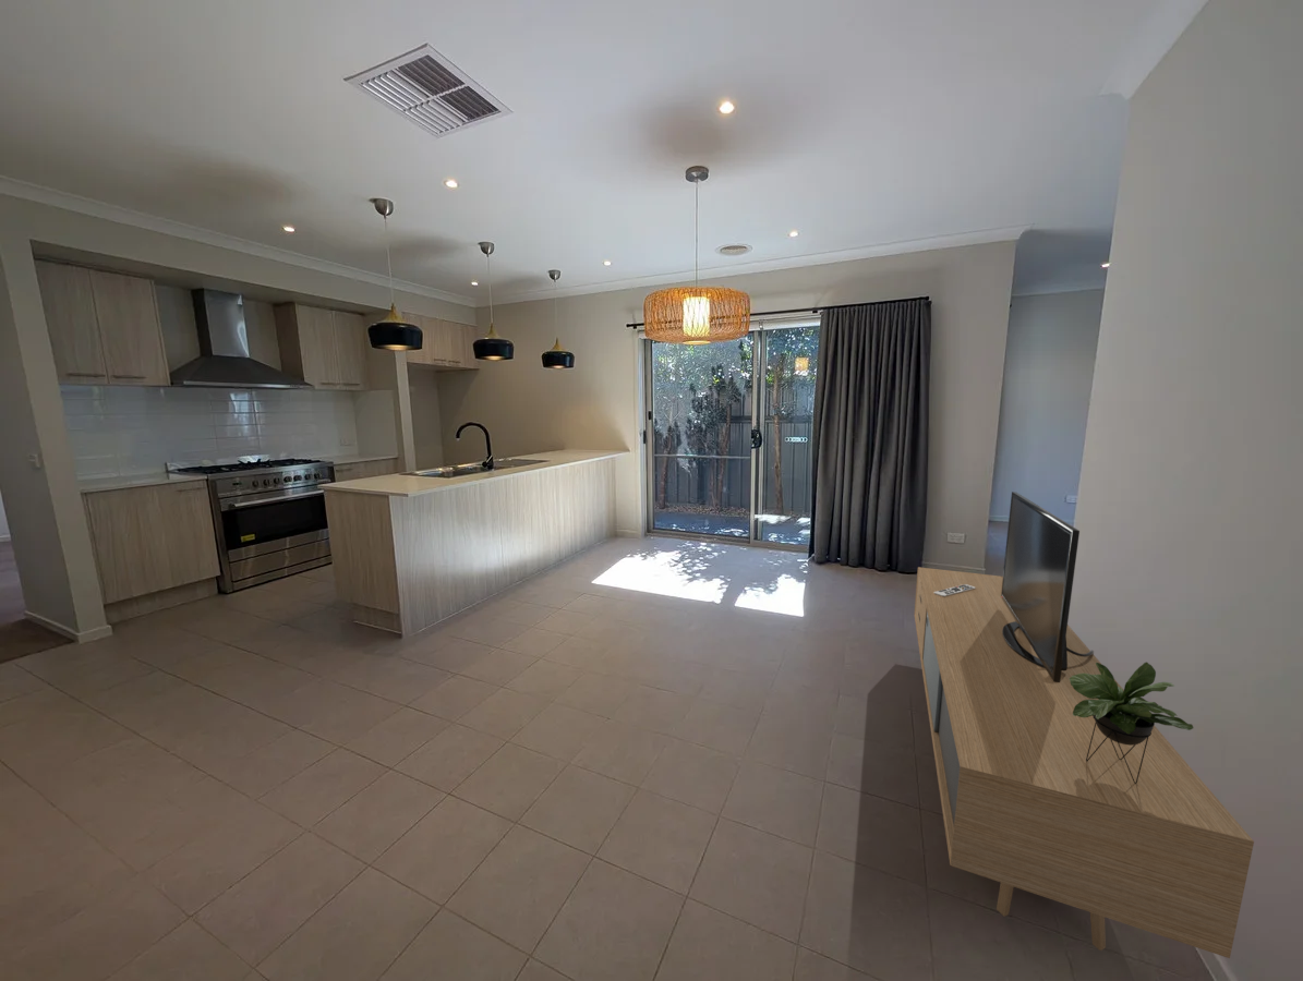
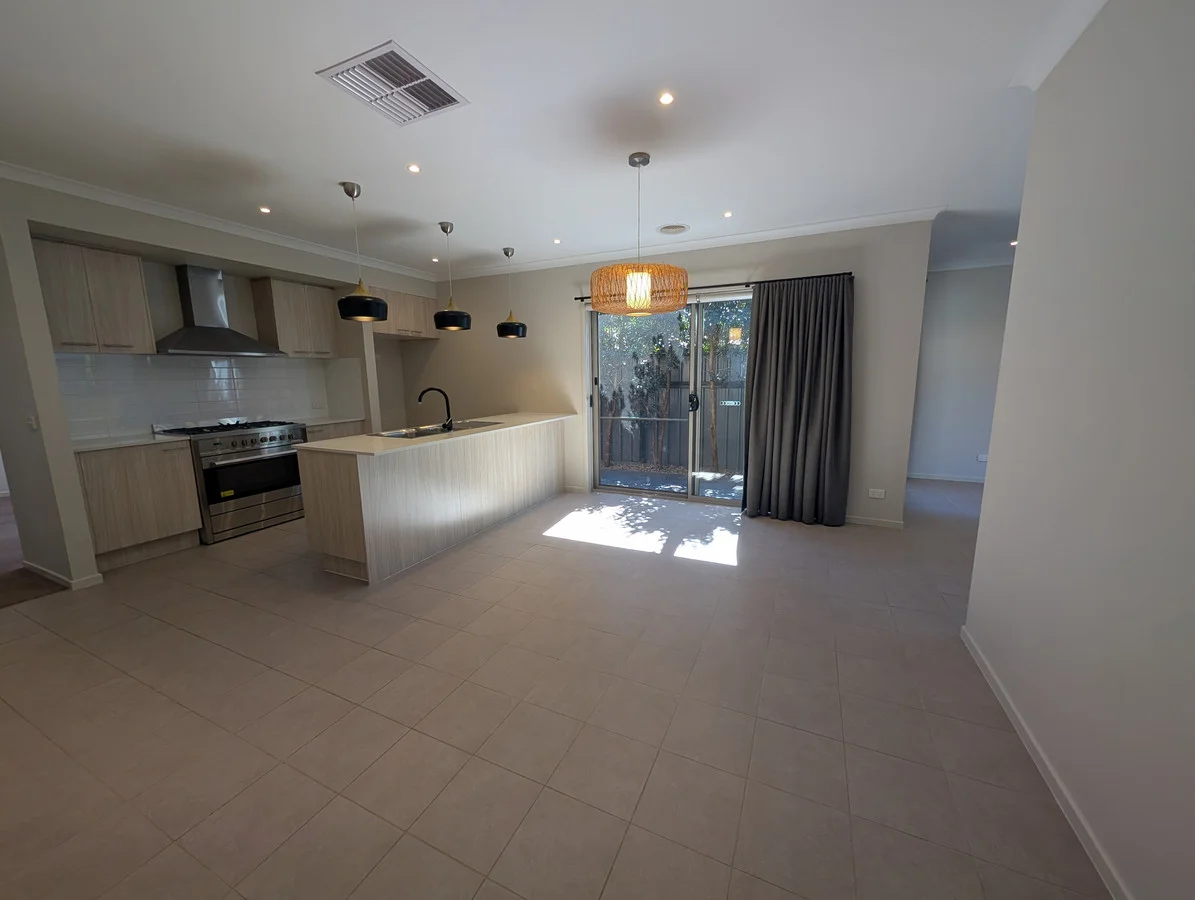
- media console (1012, 637)
